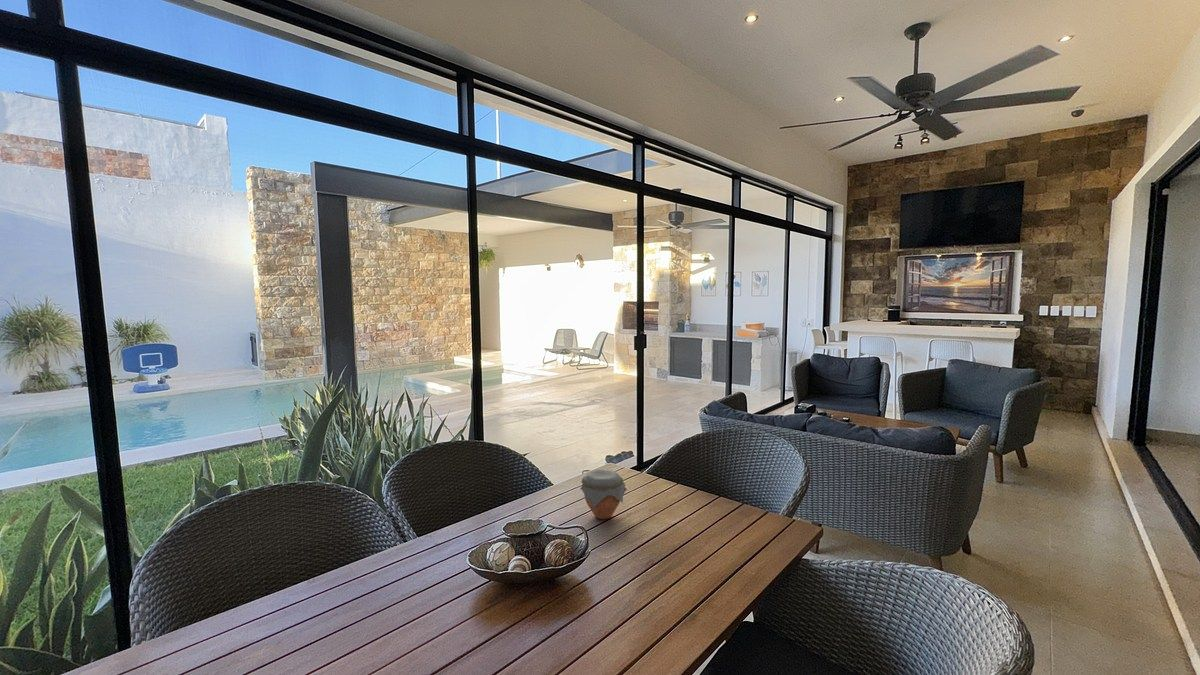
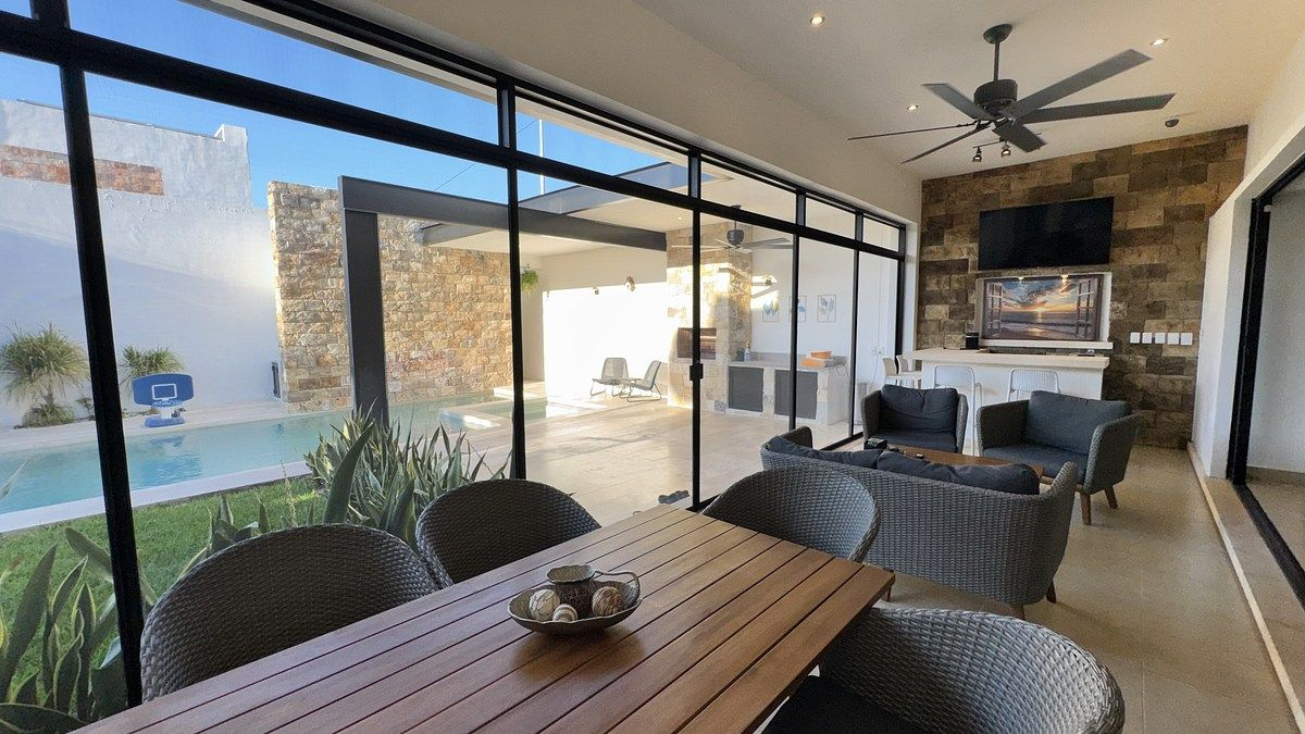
- jar (603, 494)
